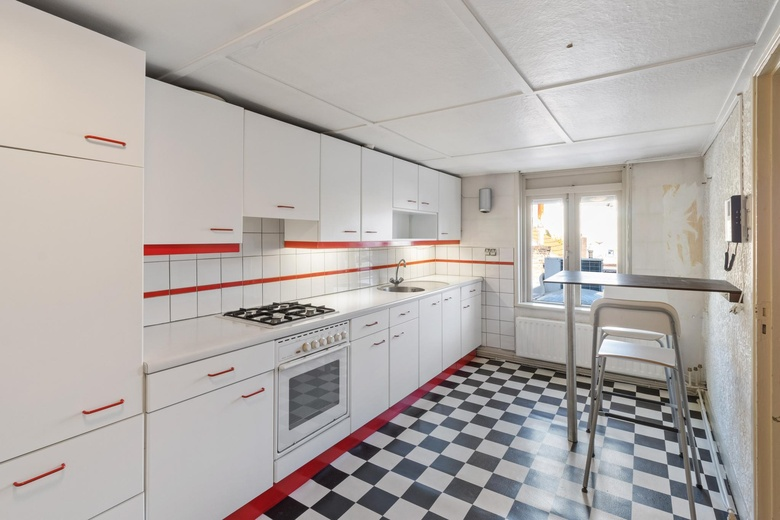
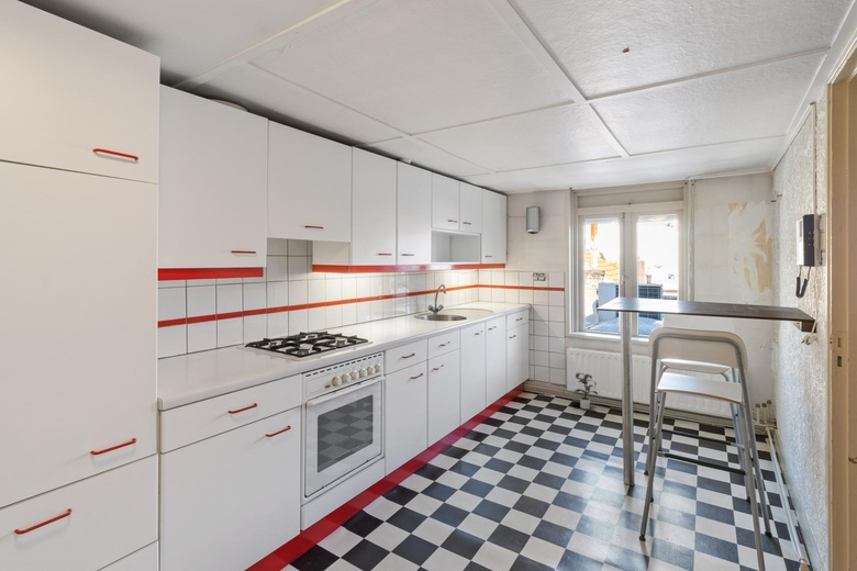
+ potted plant (588, 390)
